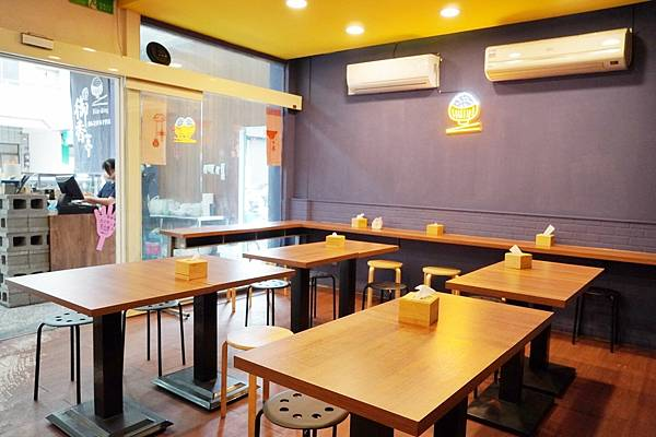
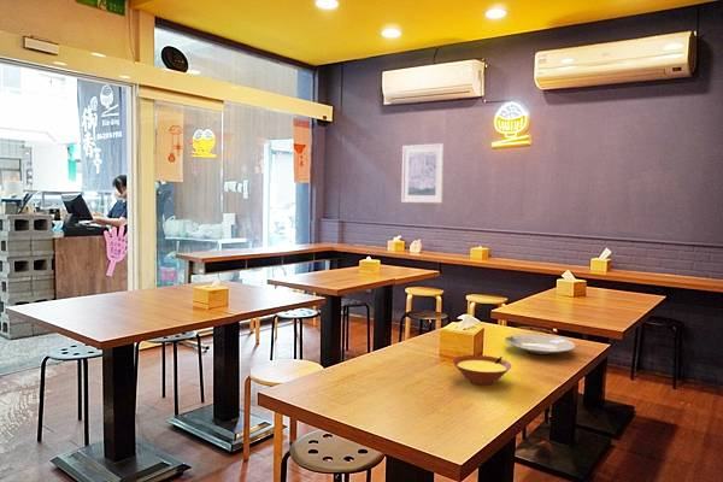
+ plate (539, 346)
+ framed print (422, 174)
+ soup bowl (482, 370)
